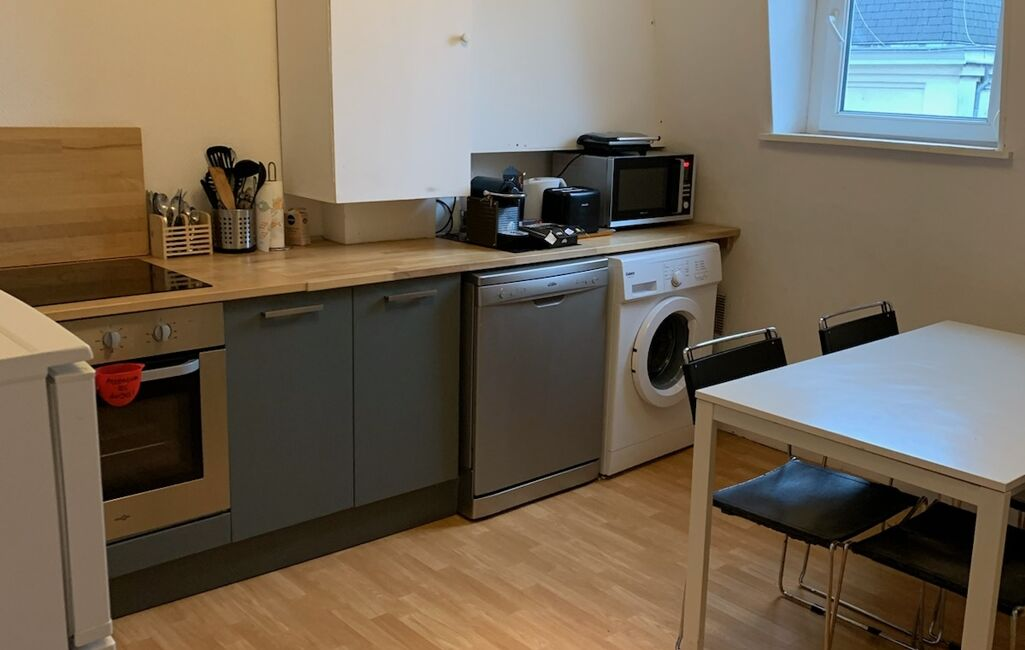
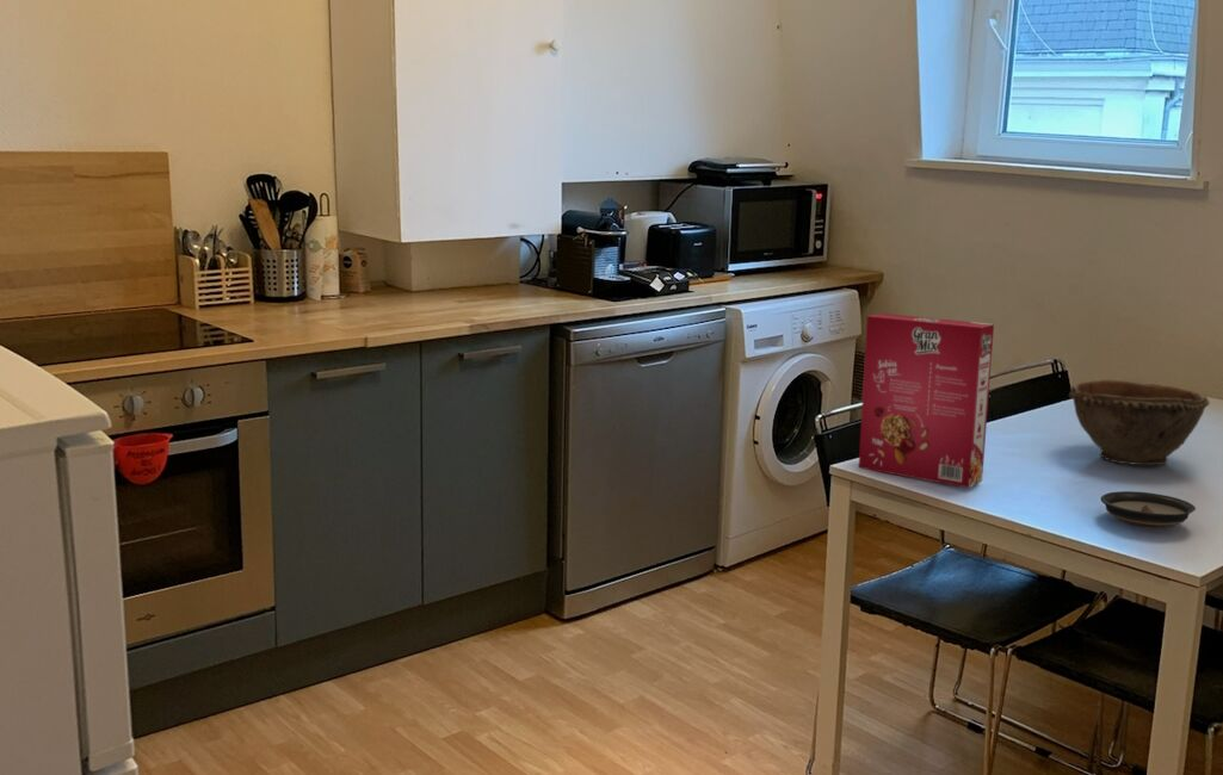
+ saucer (1145, 512)
+ cereal box (924, 398)
+ bowl (1134, 422)
